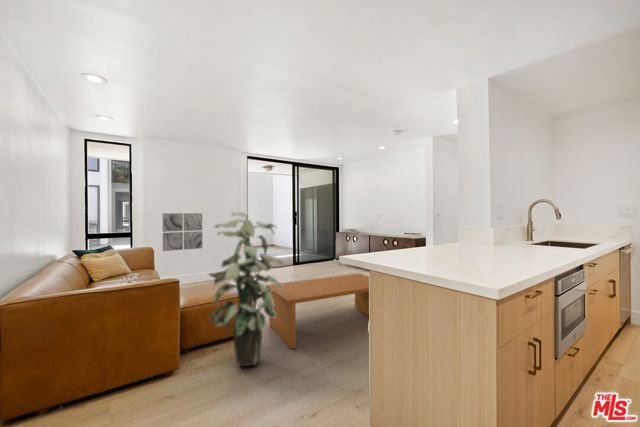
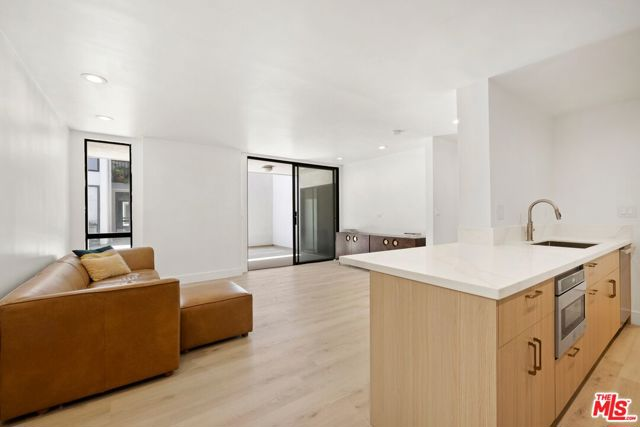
- coffee table (330, 297)
- indoor plant (244, 286)
- wall art (182, 232)
